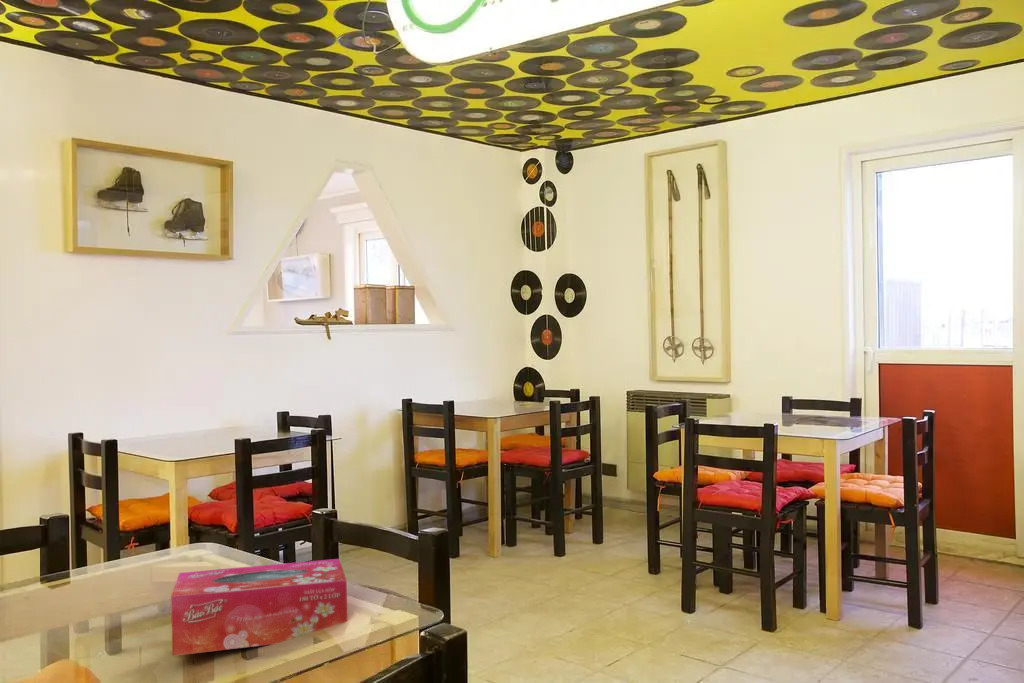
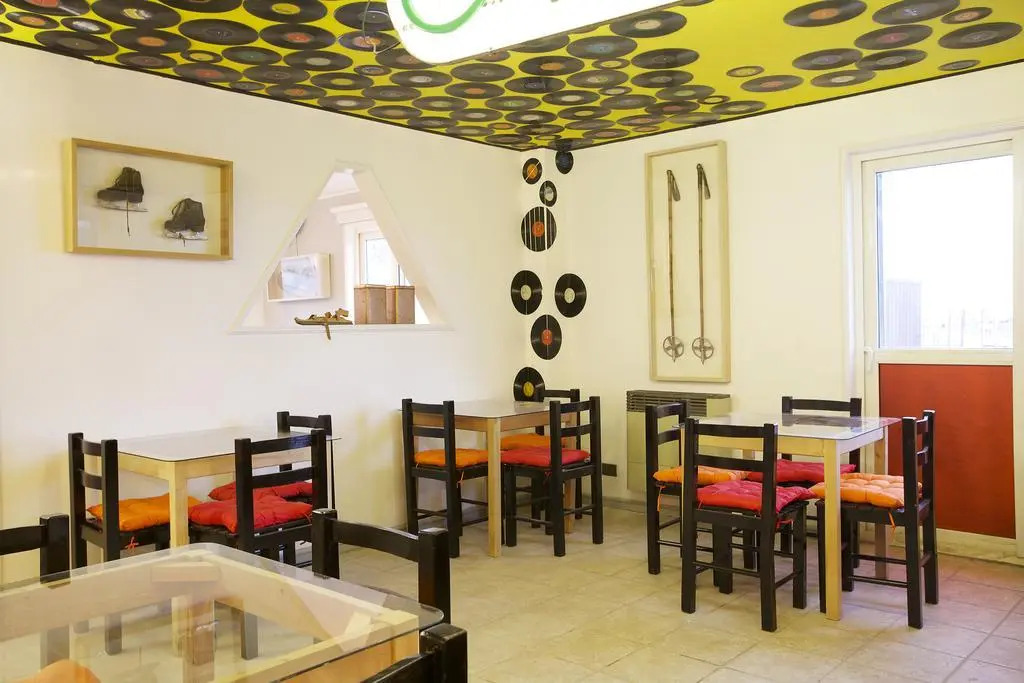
- tissue box (261, 603)
